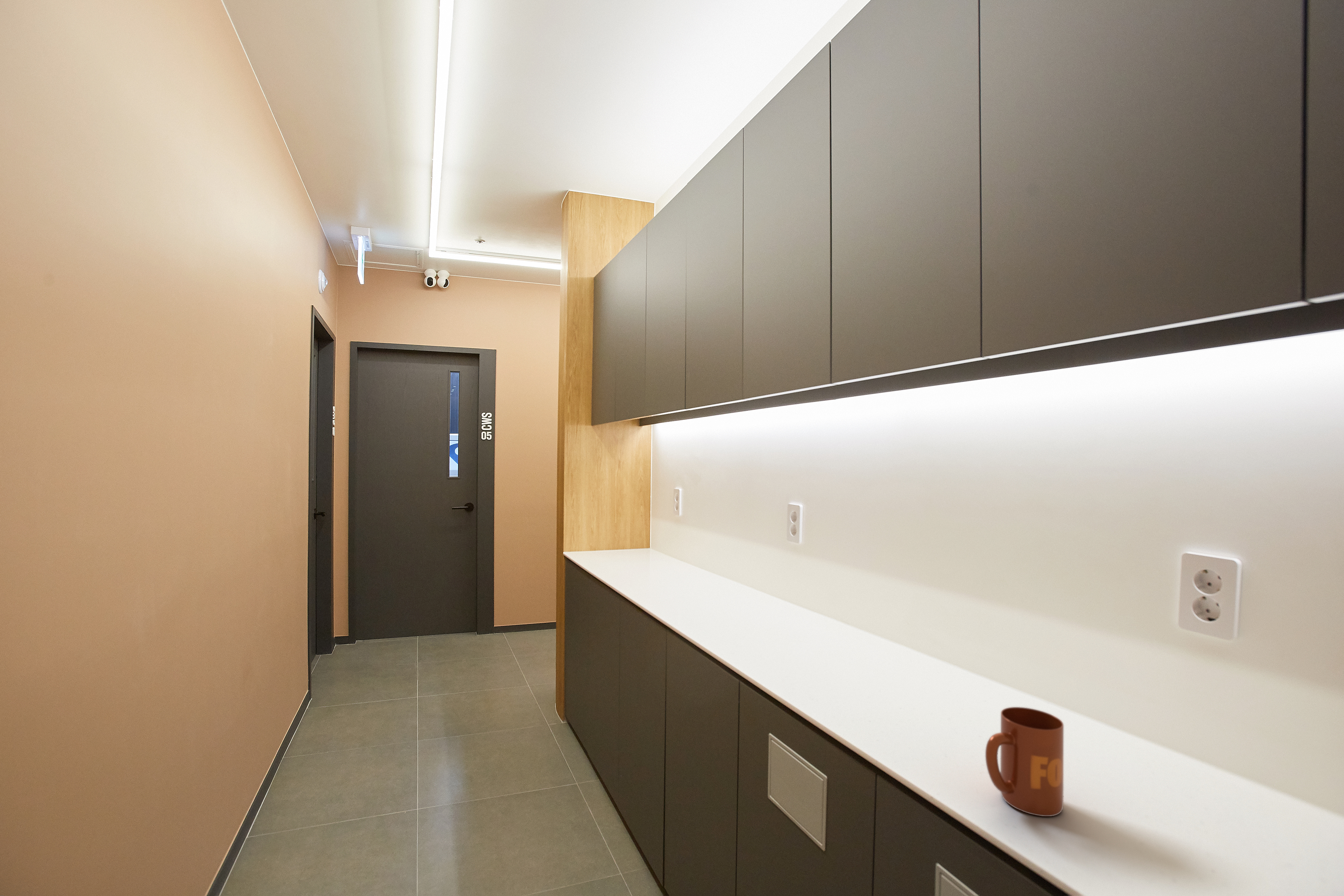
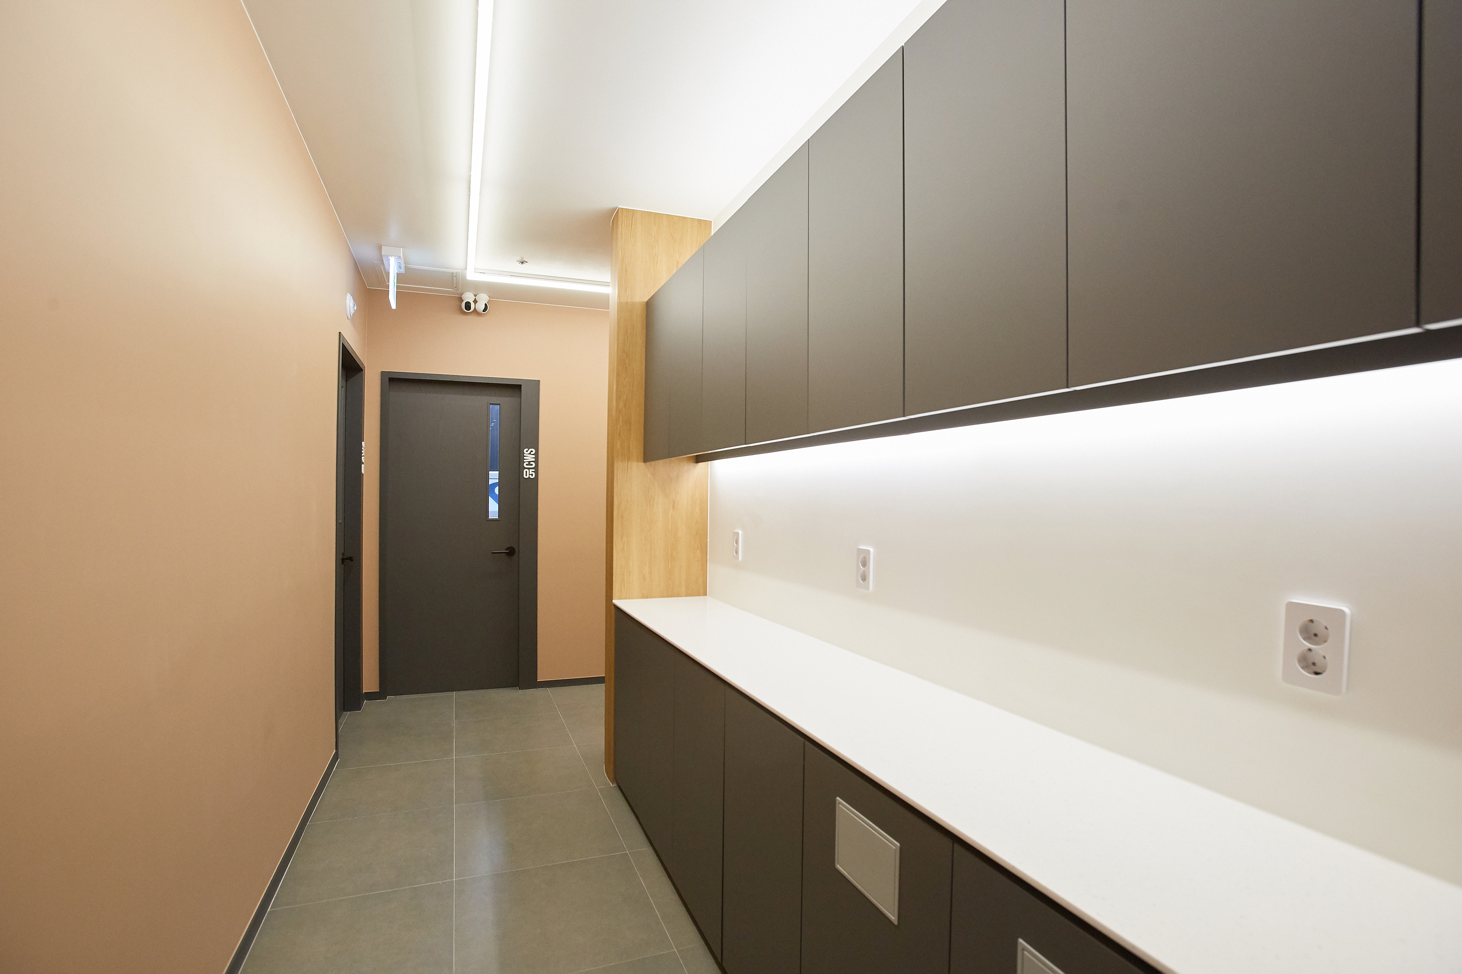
- mug (1020, 761)
